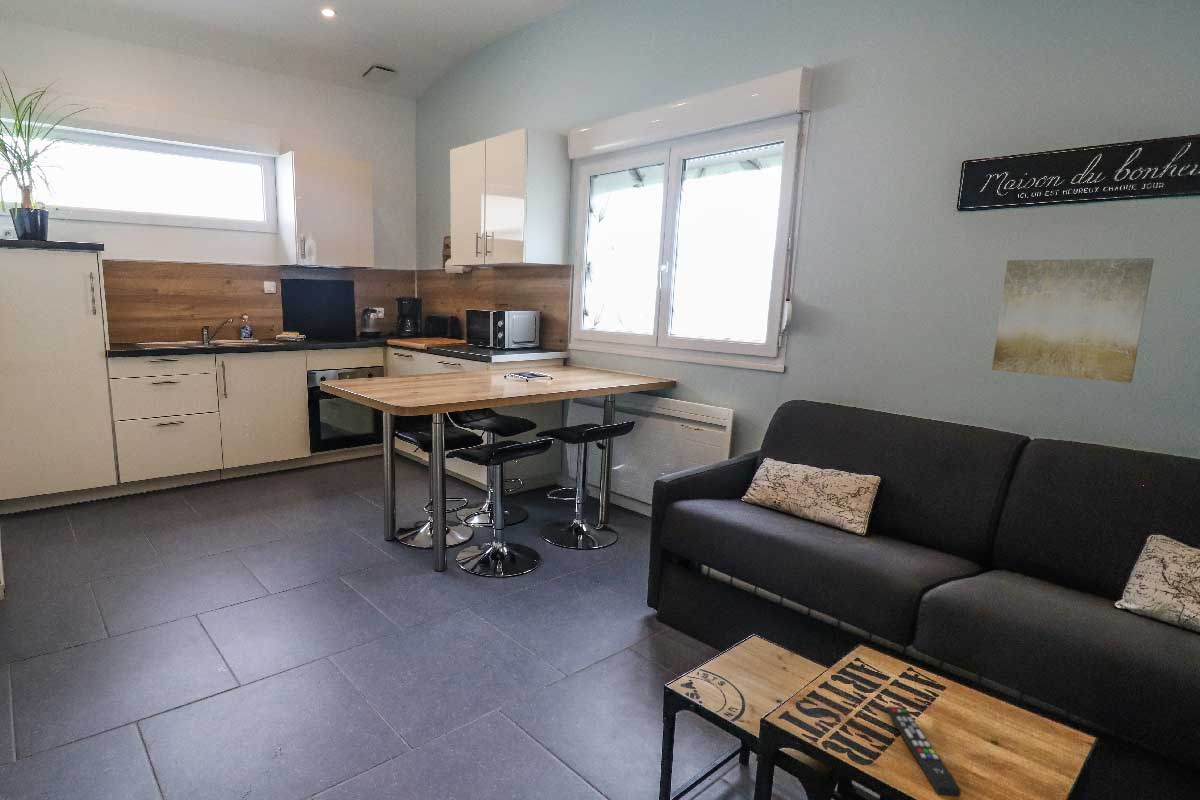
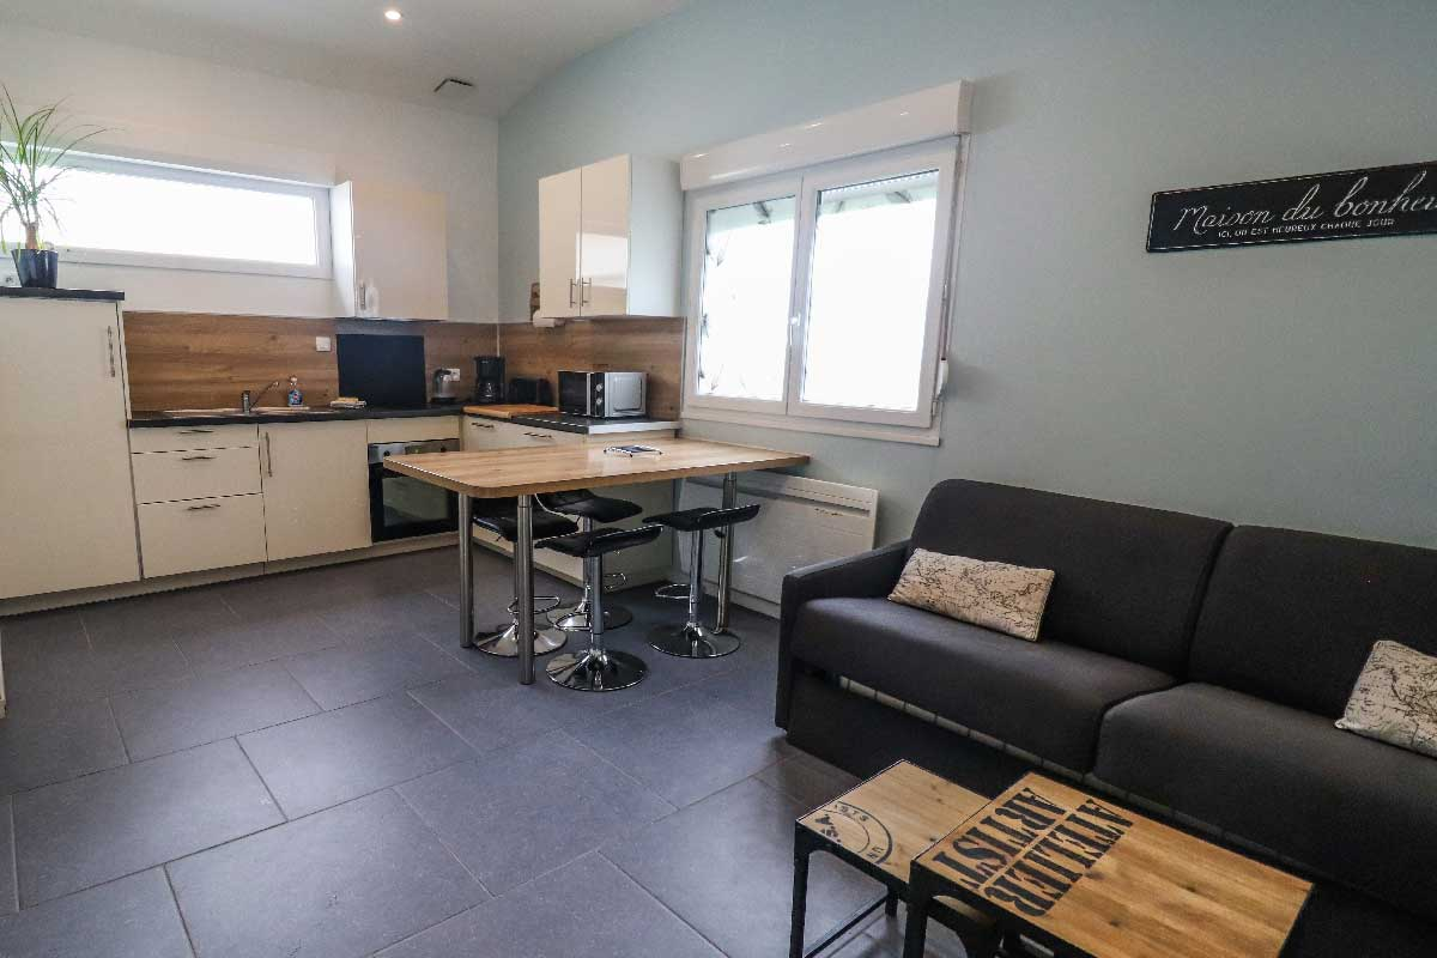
- wall art (1066, 318)
- remote control (920, 747)
